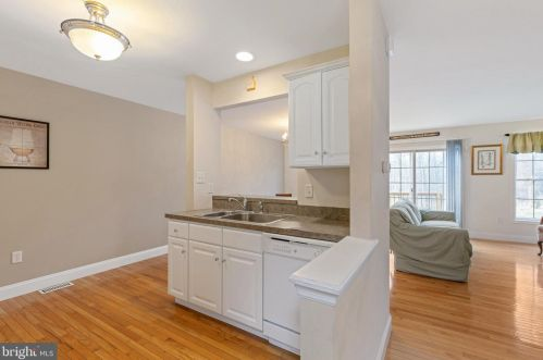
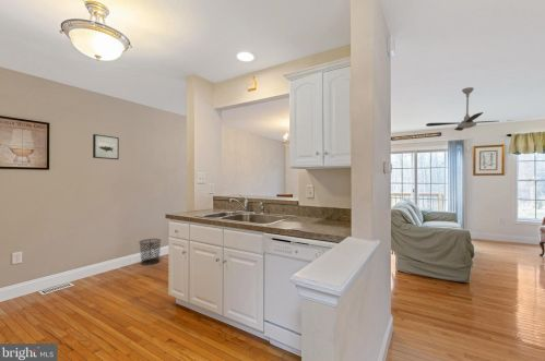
+ waste bin (150, 251)
+ wall art (106, 147)
+ ceiling fan (466, 107)
